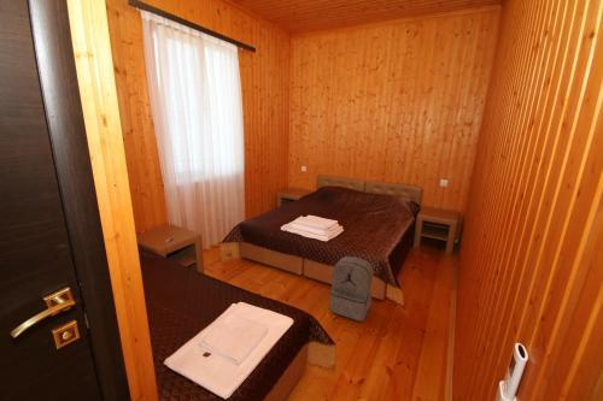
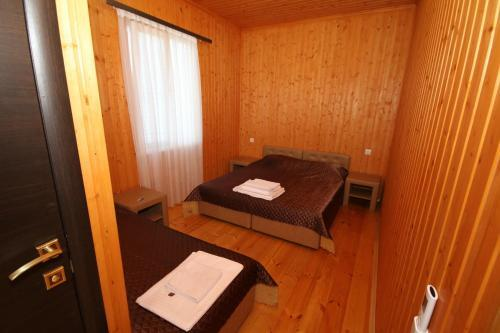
- backpack (352, 283)
